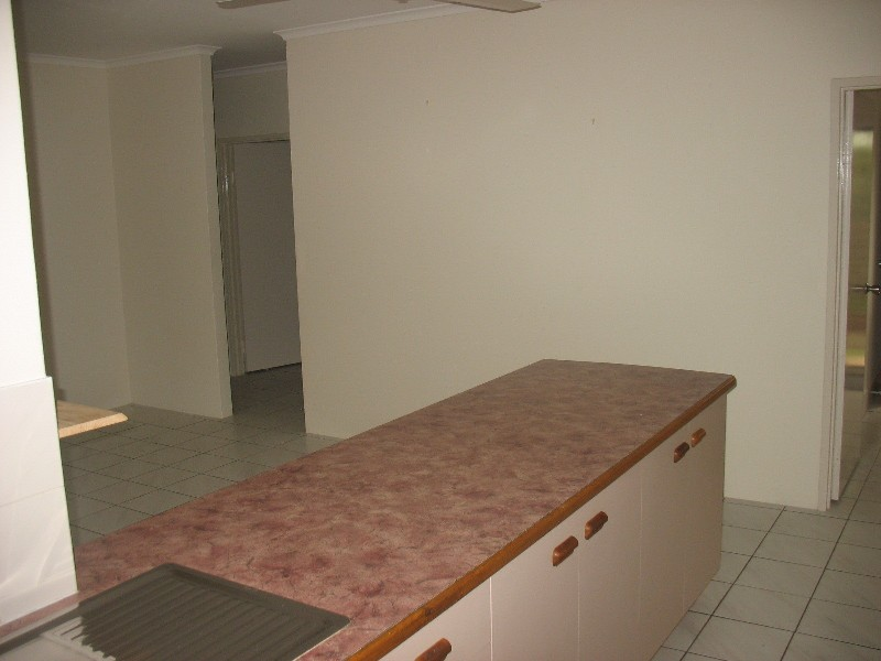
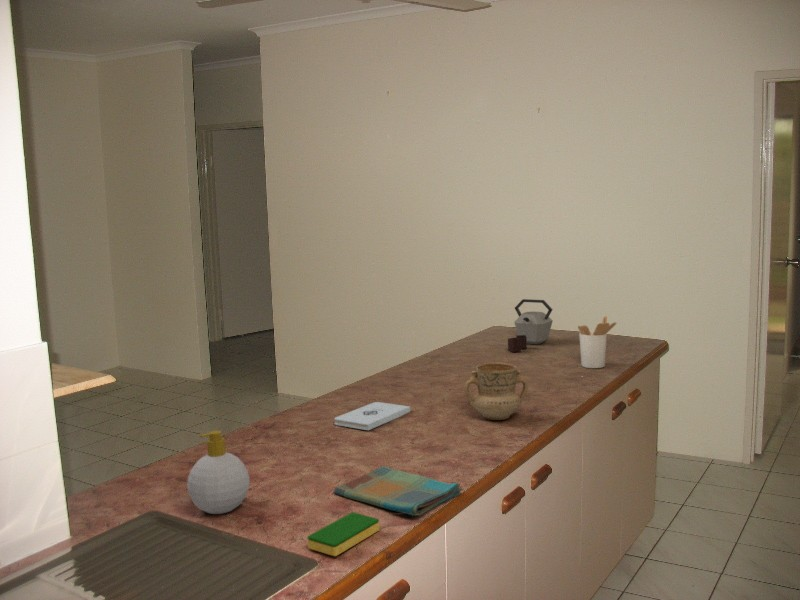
+ utensil holder (597, 342)
+ soap bottle (217, 470)
+ mug (495, 392)
+ kettle (526, 324)
+ dish sponge (344, 533)
+ dish towel (397, 488)
+ notepad (372, 415)
